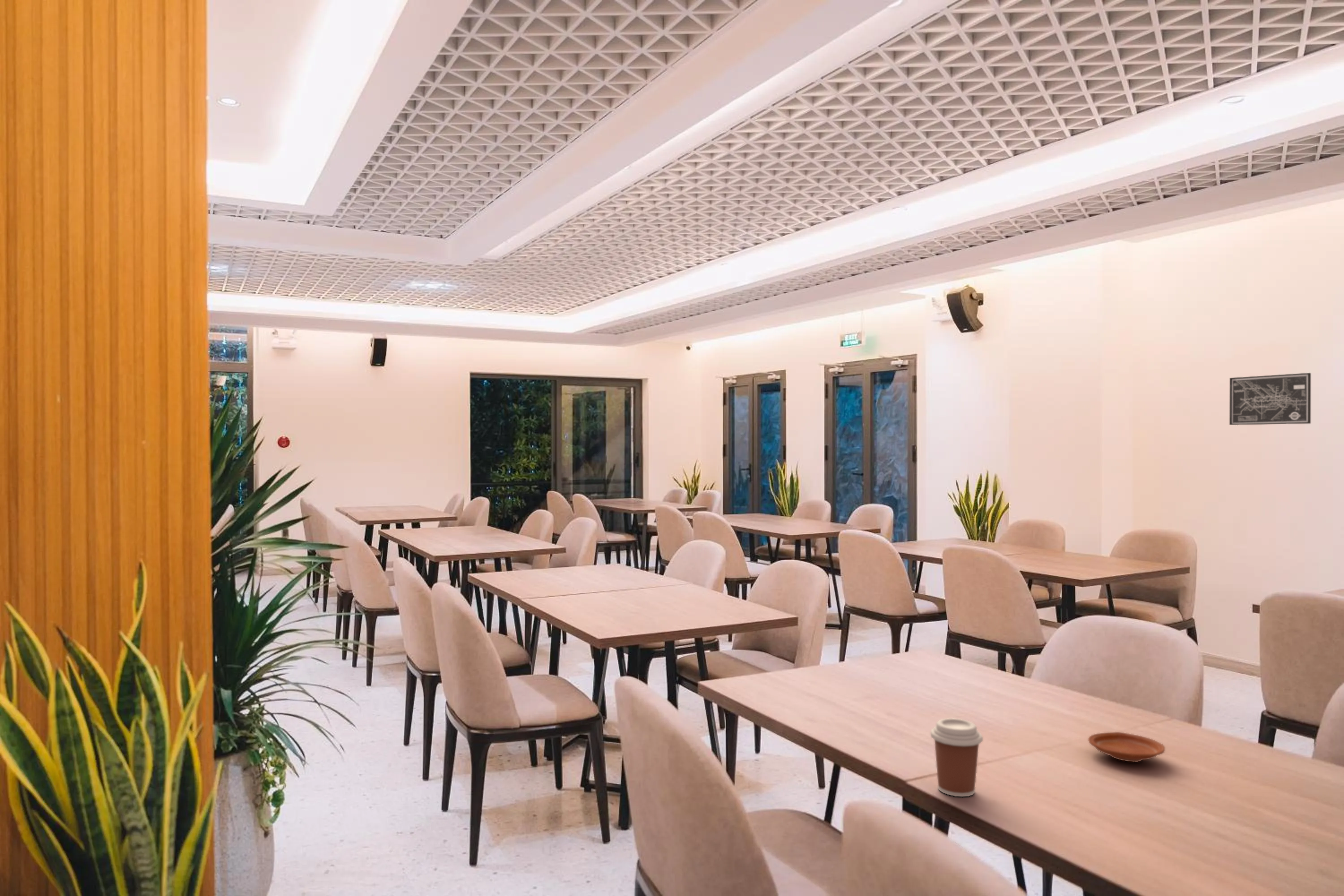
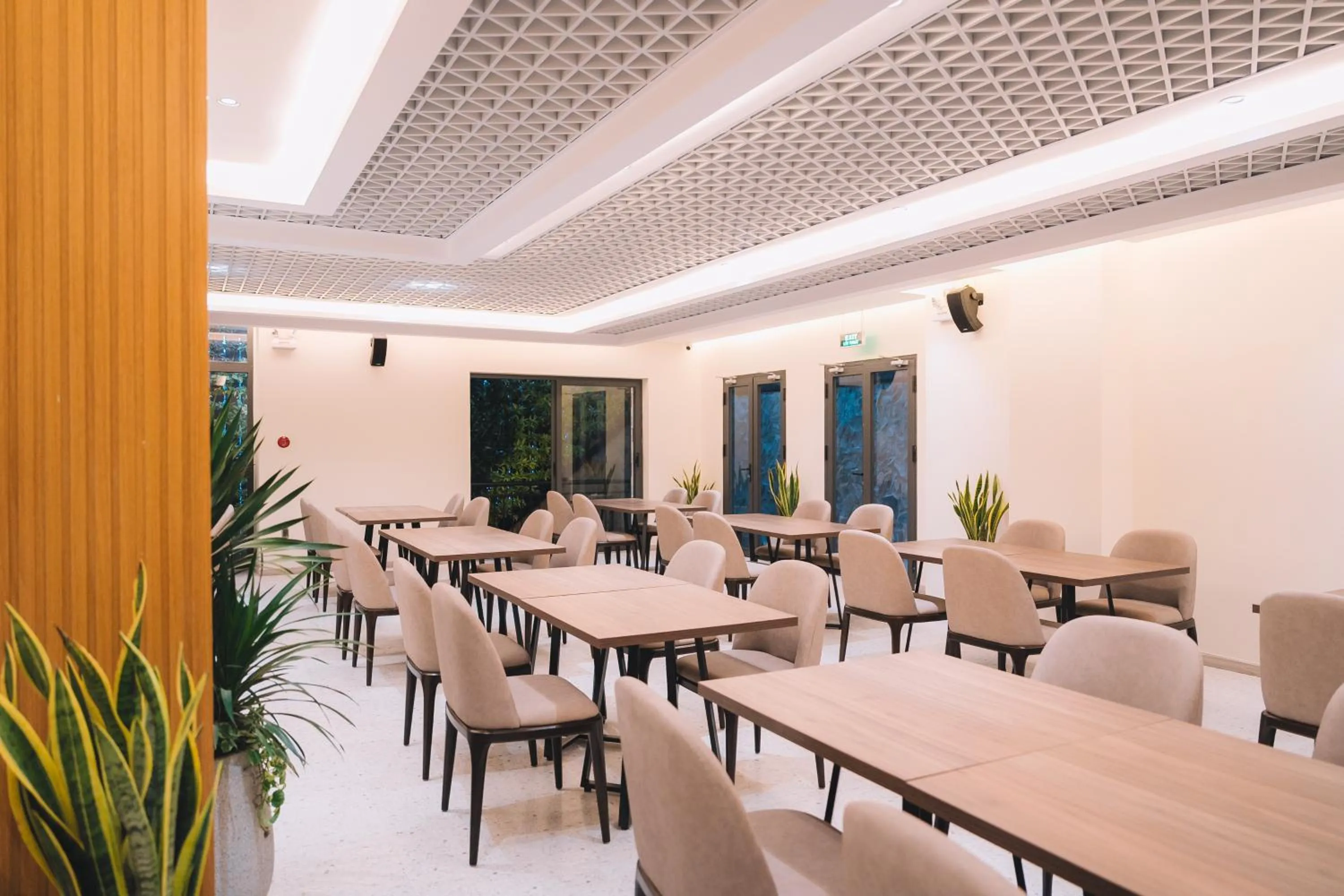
- plate (1125, 750)
- wall art (1269, 400)
- coffee cup (956, 757)
